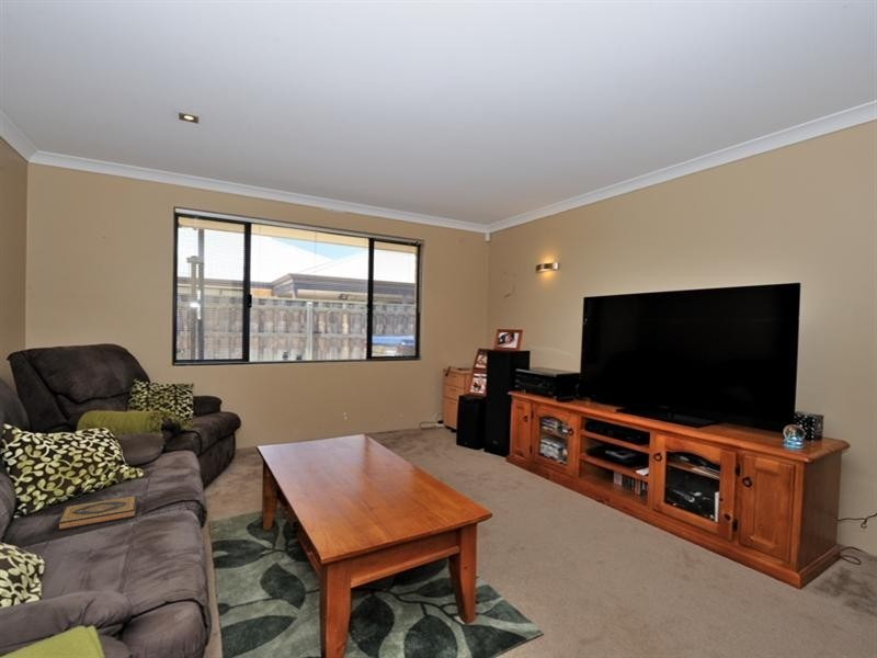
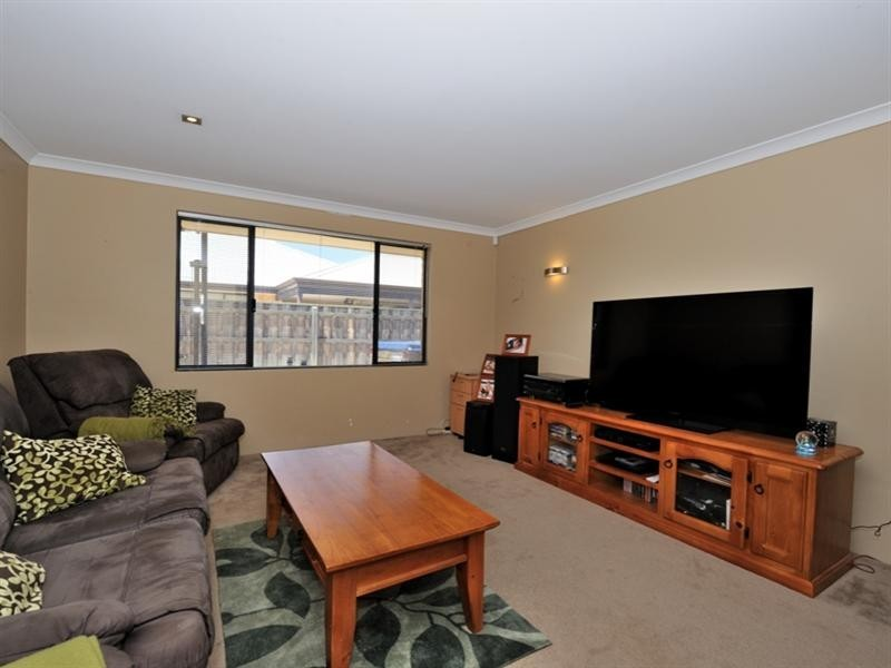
- hardback book (100, 511)
